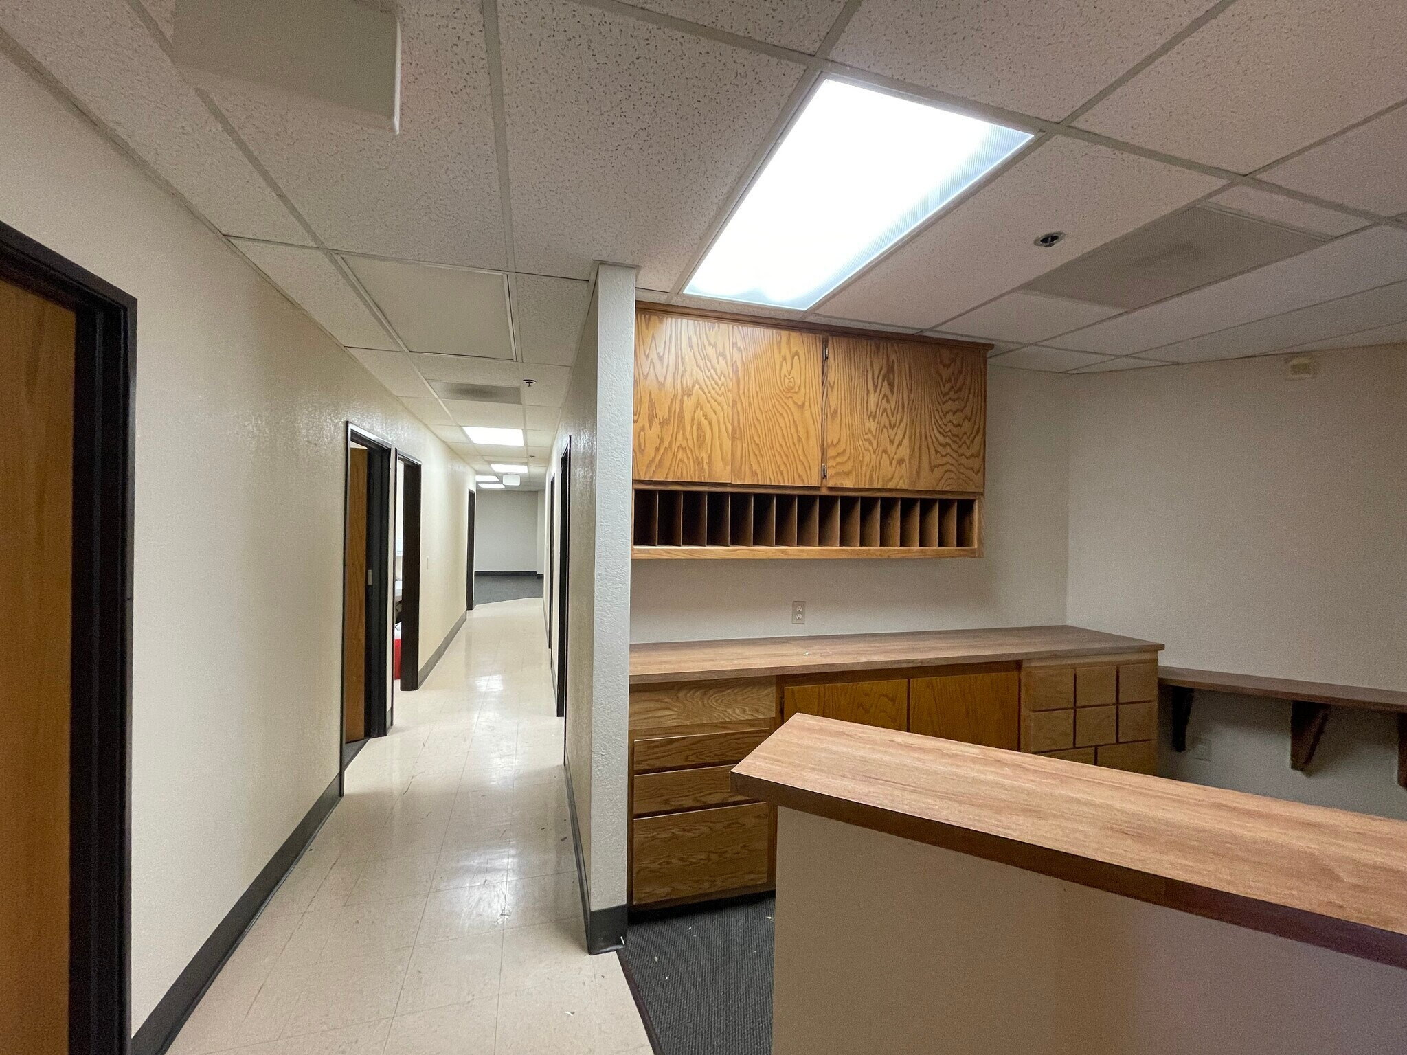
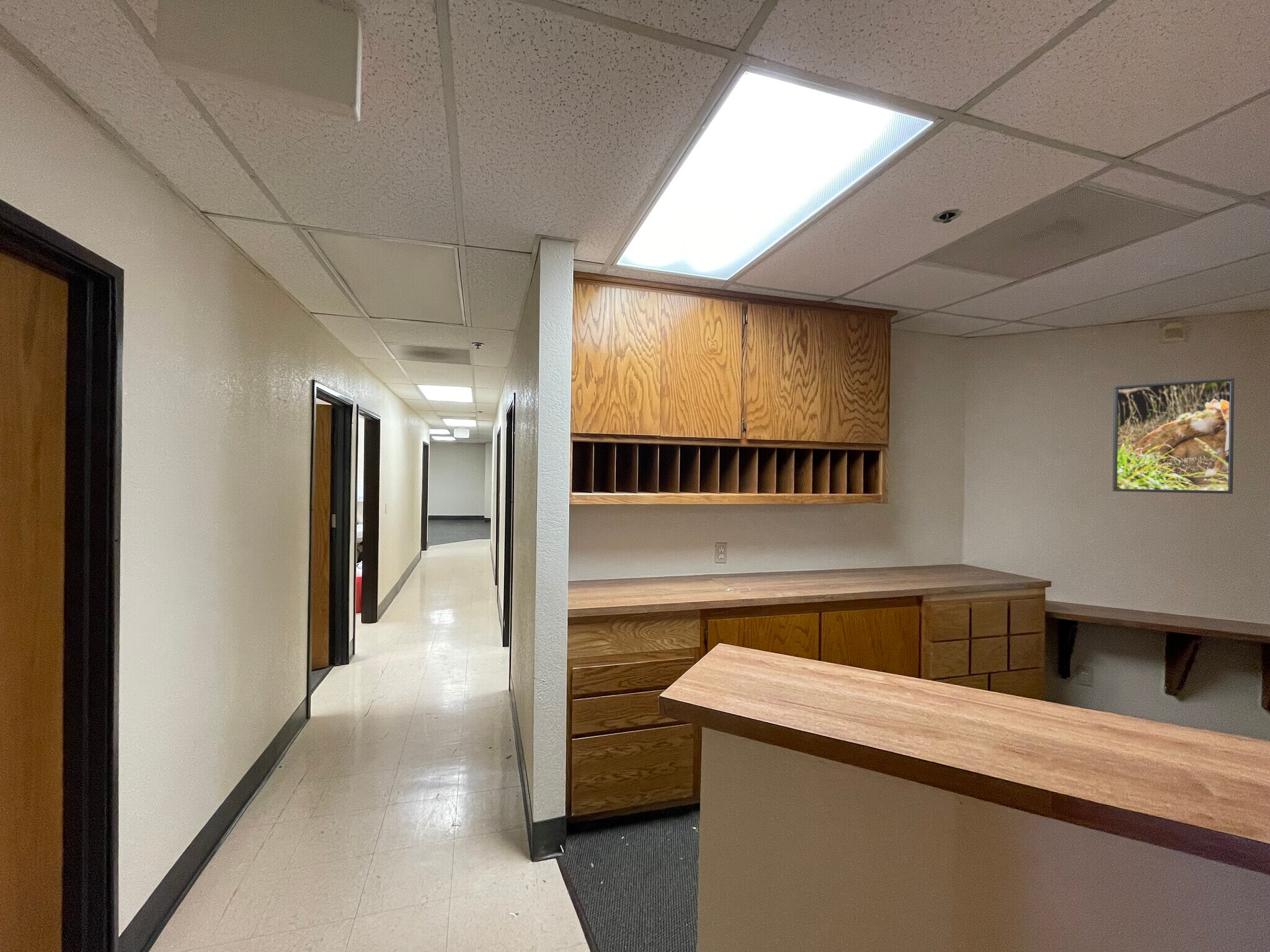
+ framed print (1170, 437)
